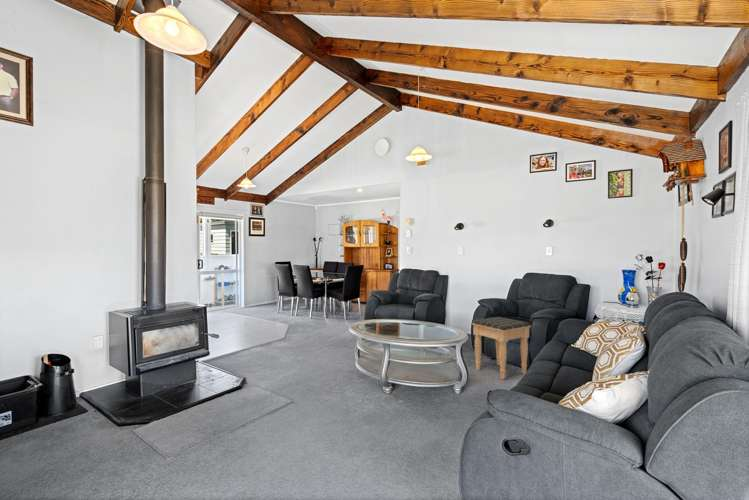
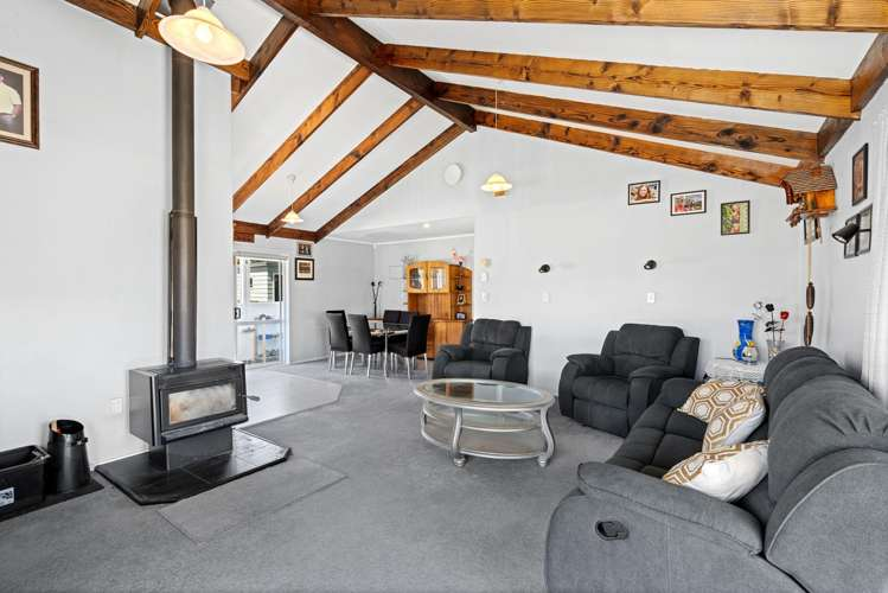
- footstool (500, 346)
